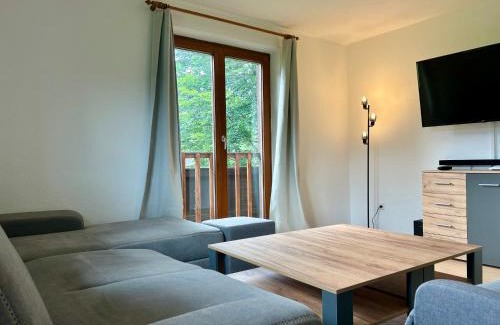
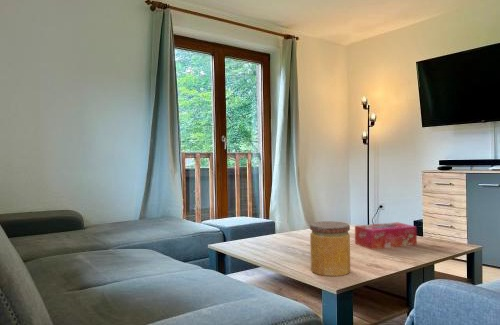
+ jar (330, 247)
+ tissue box (385, 235)
